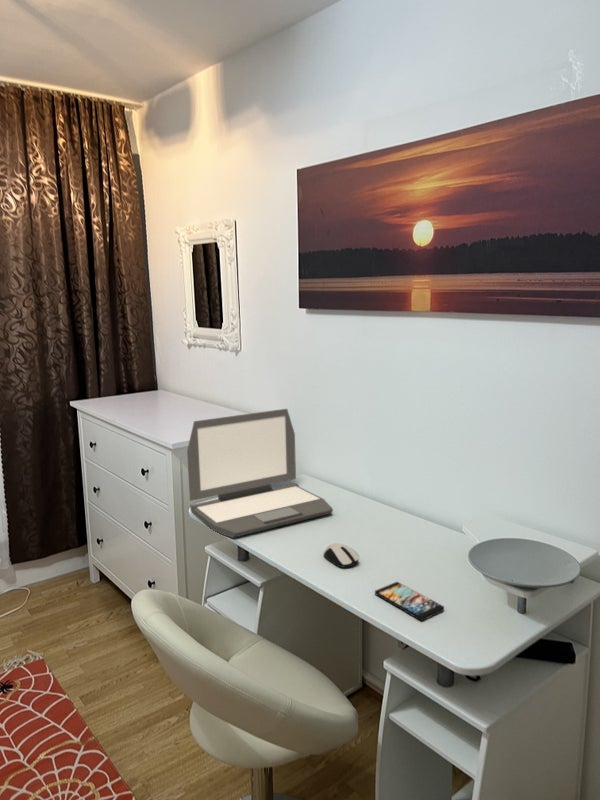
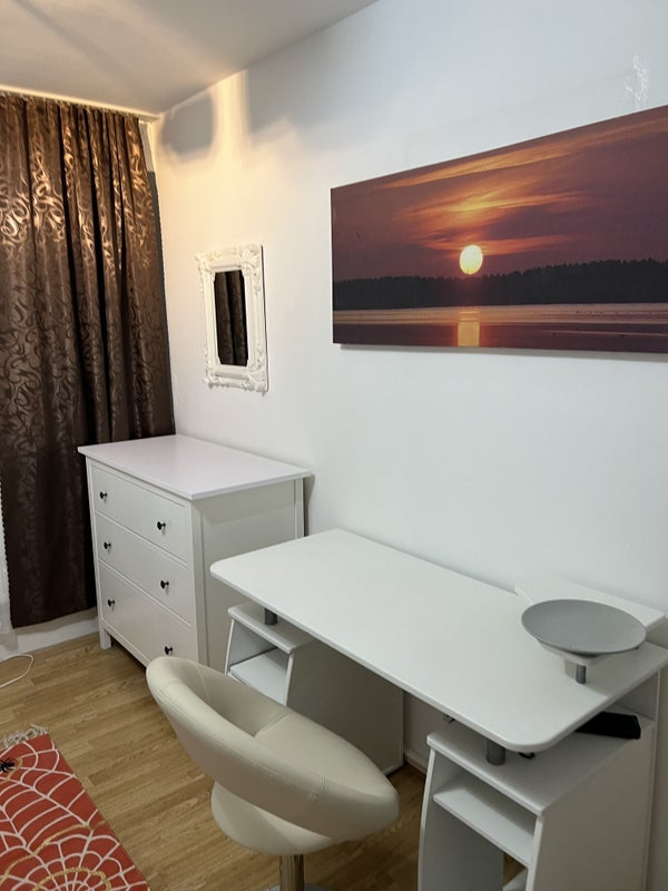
- computer mouse (340, 552)
- laptop (263, 467)
- smartphone (408, 600)
